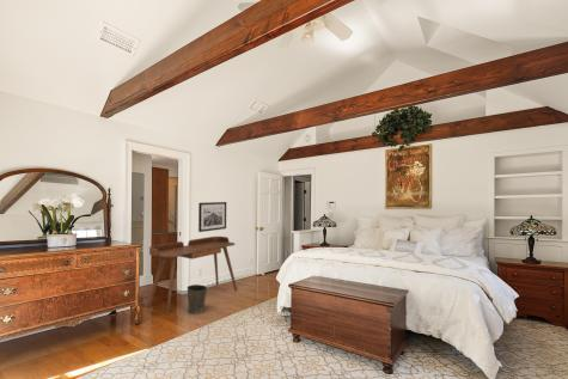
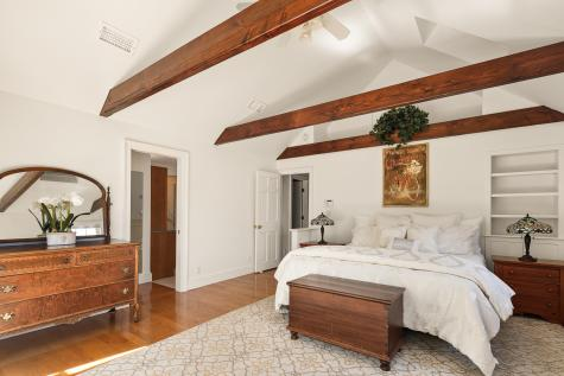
- wall art (213, 215)
- desk (191, 258)
- waste basket (196, 299)
